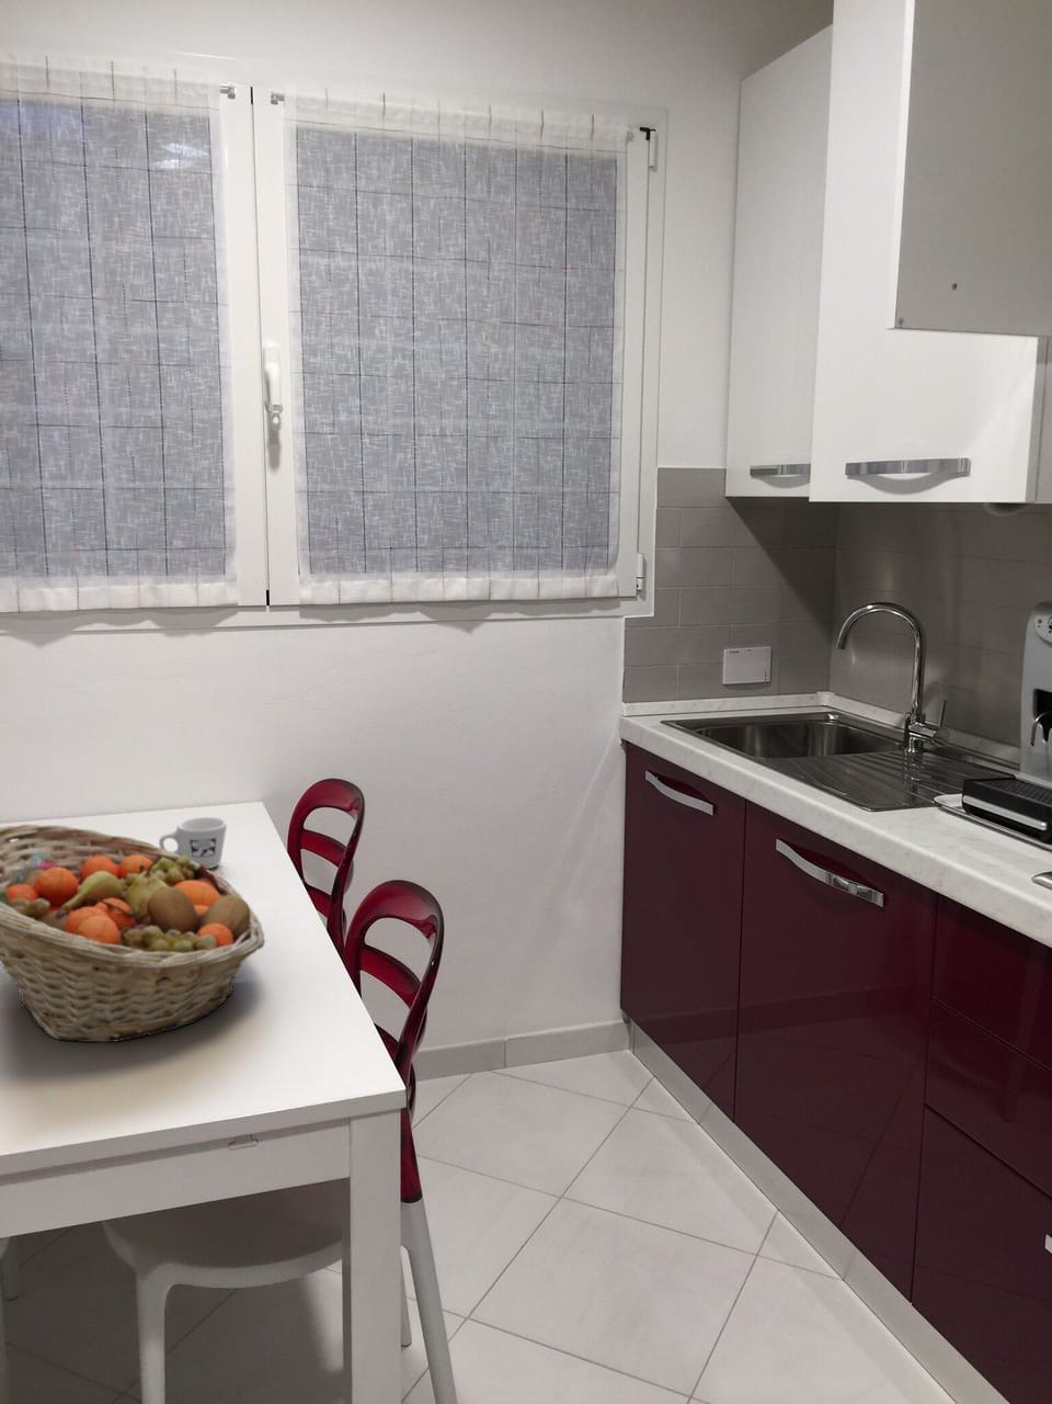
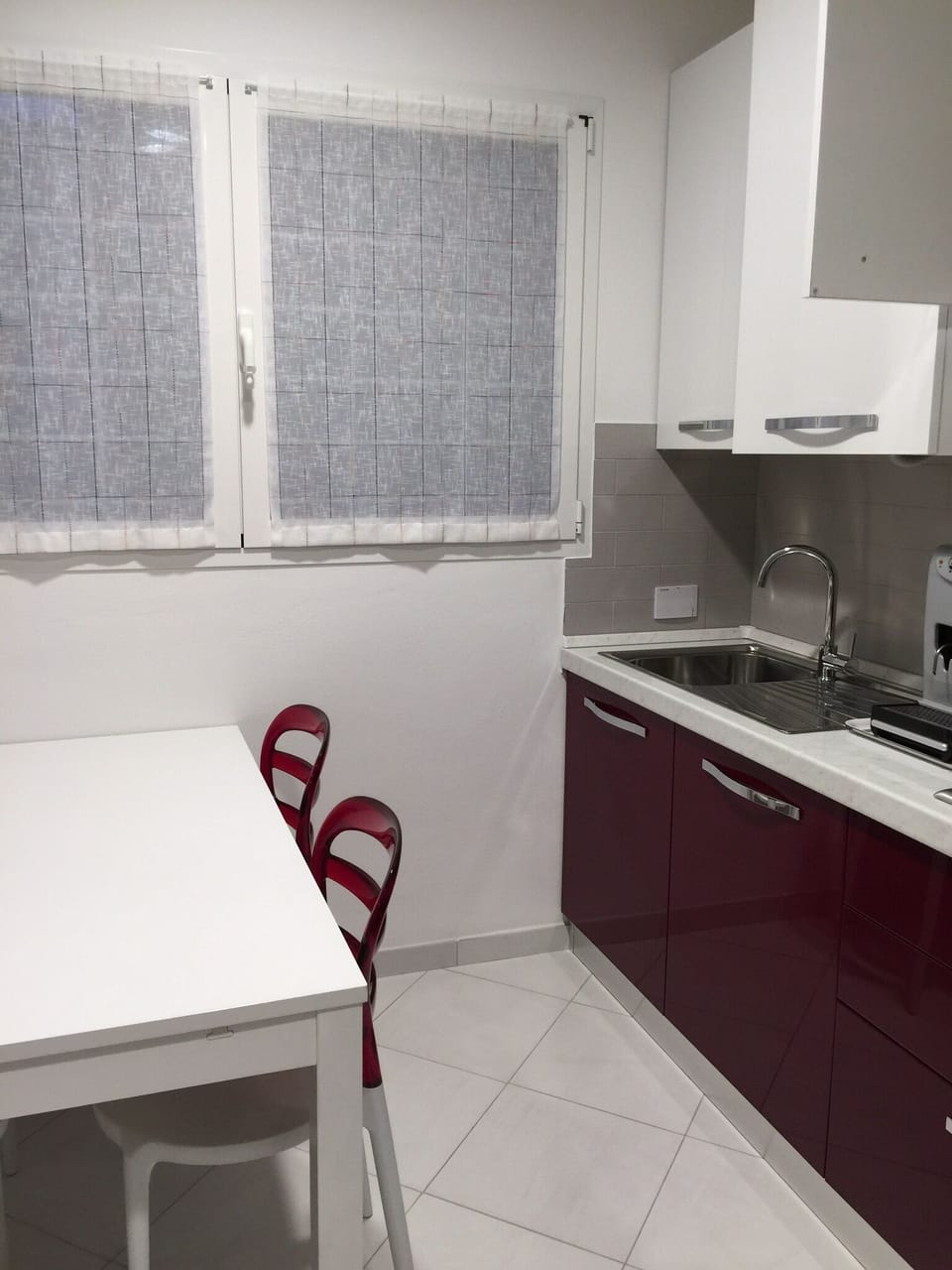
- fruit basket (112, 915)
- mug (193, 845)
